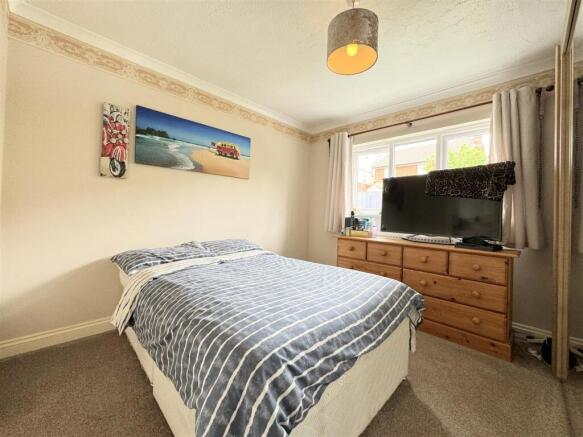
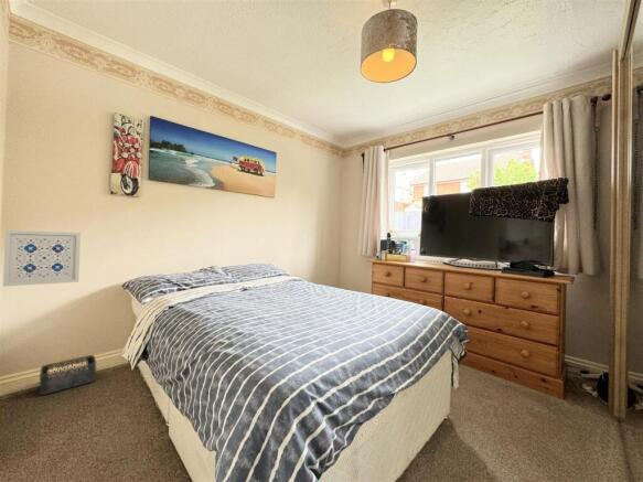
+ wall art (44, 257)
+ storage bin (68, 373)
